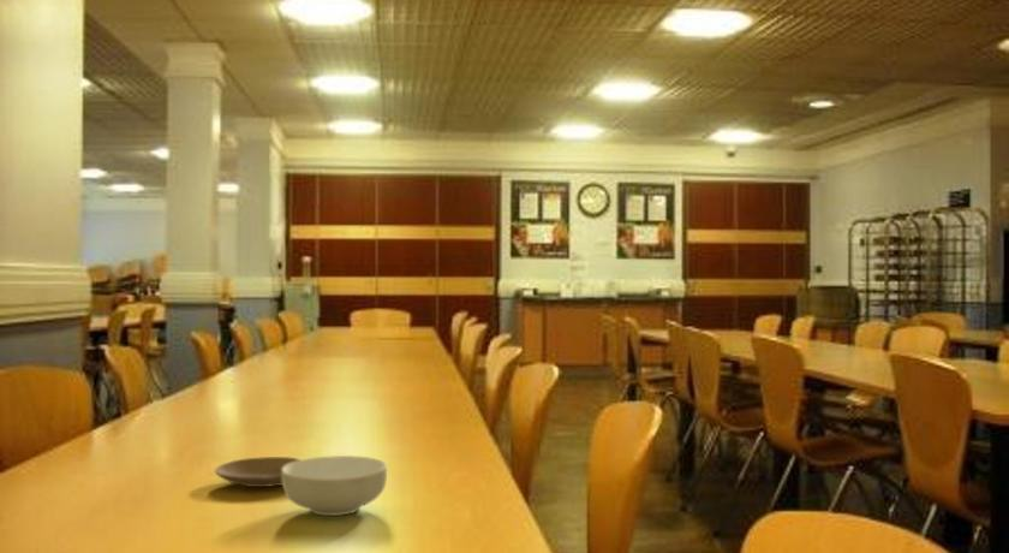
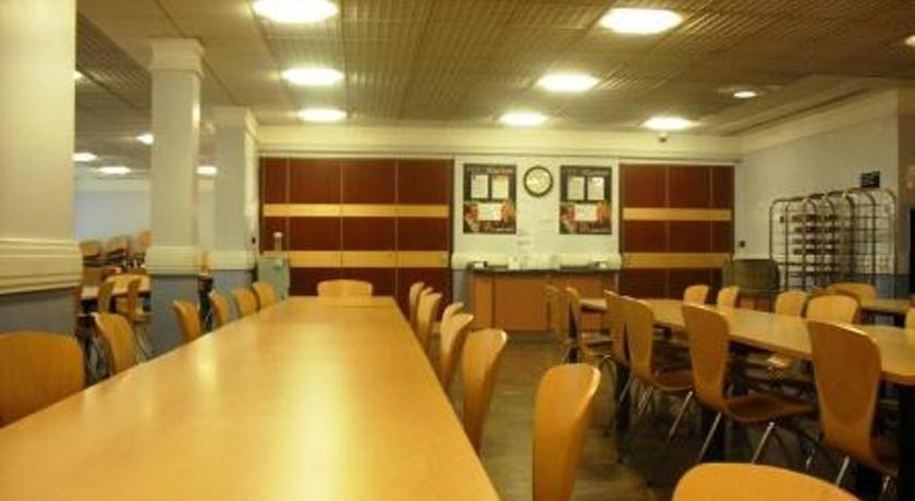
- cereal bowl (334, 487)
- plate (263, 474)
